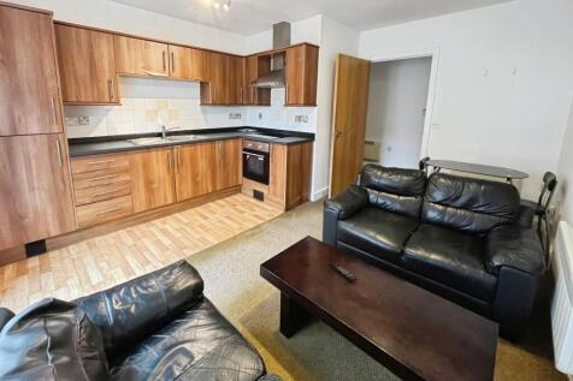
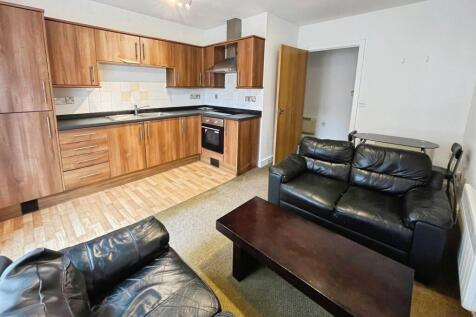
- remote control (342, 270)
